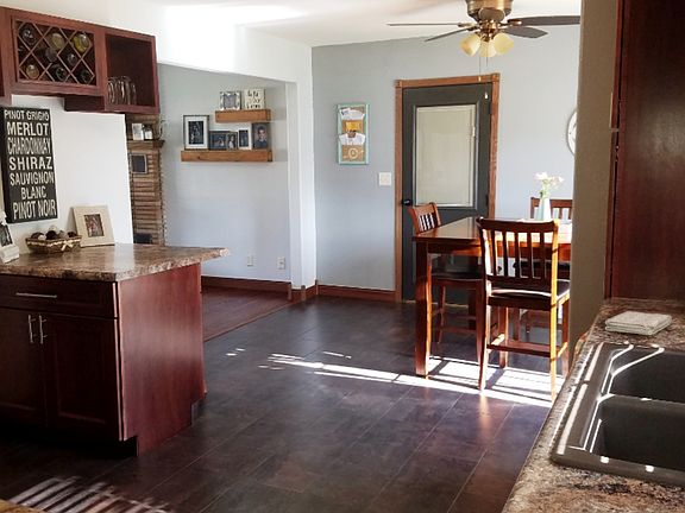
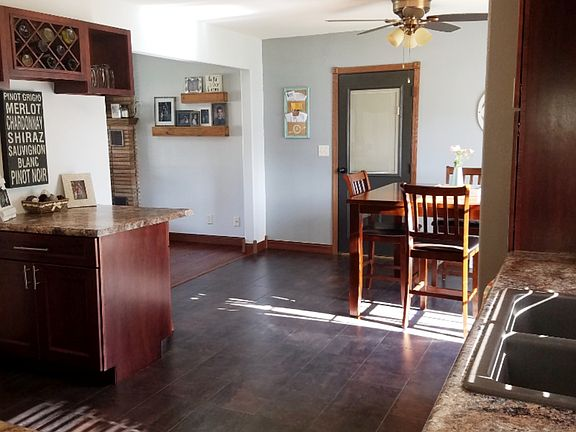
- washcloth (637, 321)
